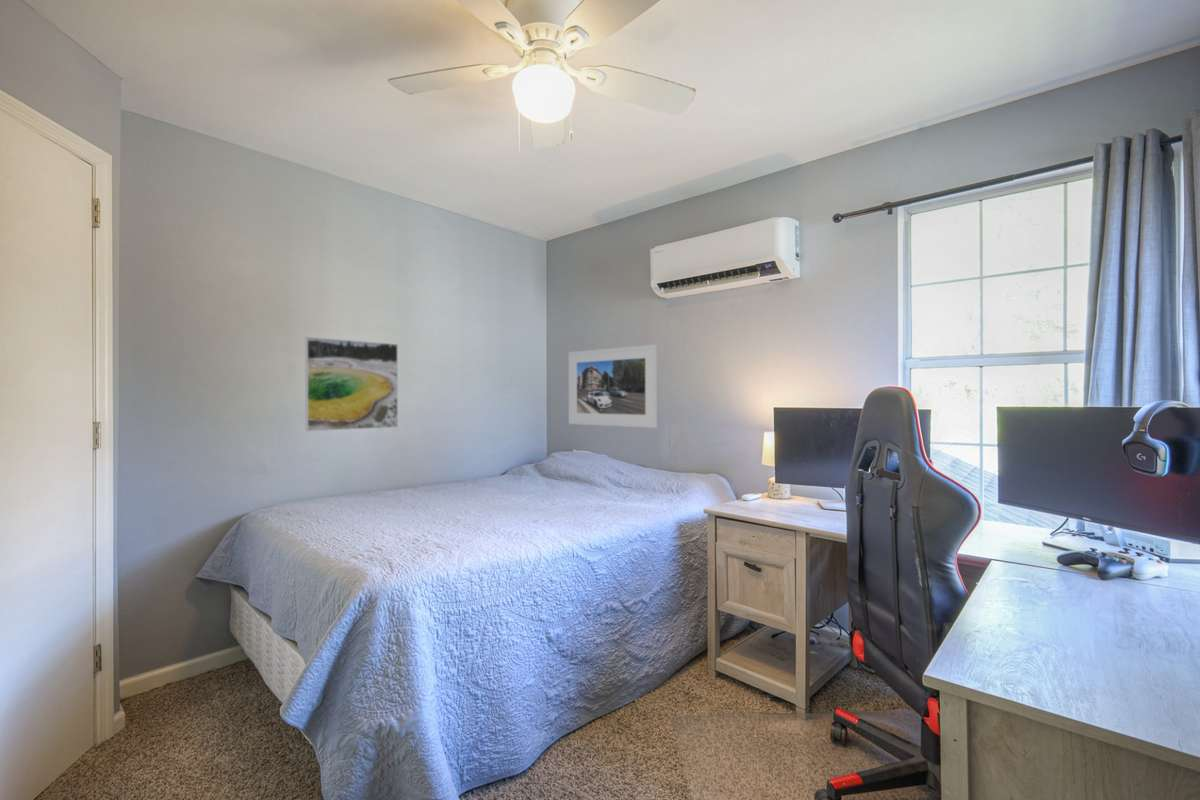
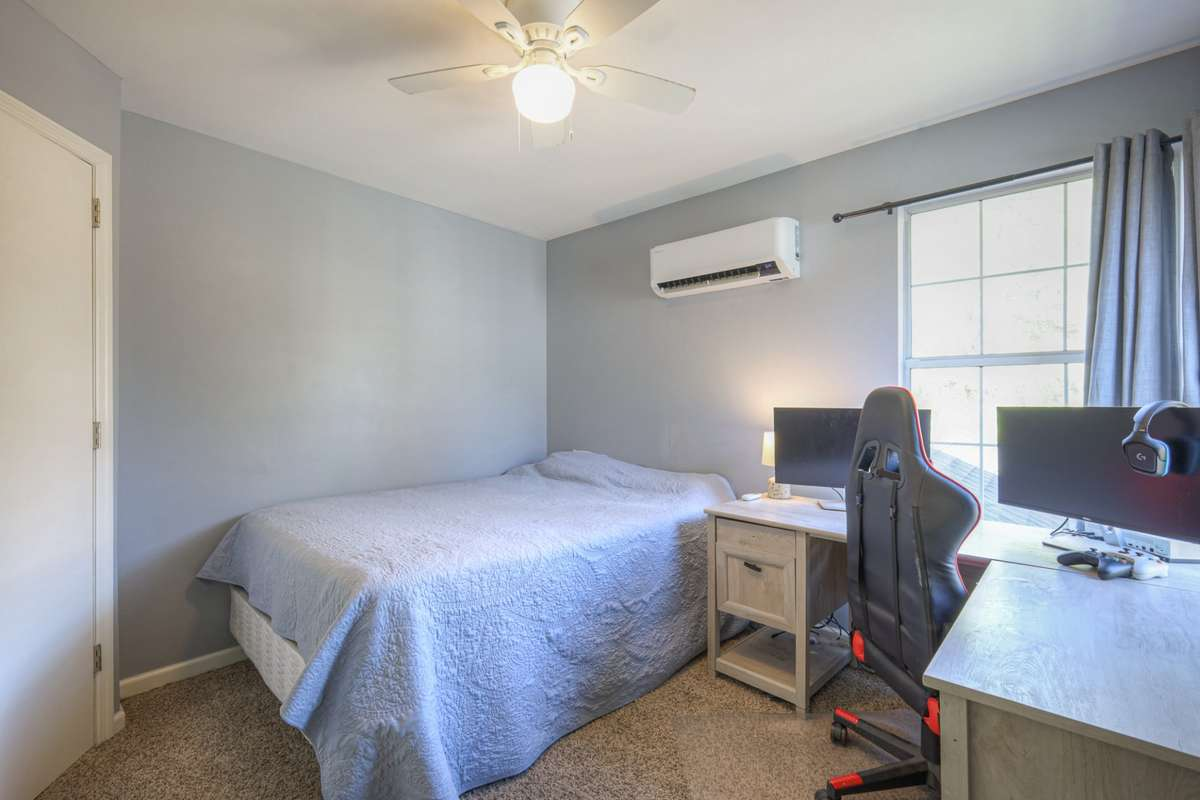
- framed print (354, 385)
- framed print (609, 387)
